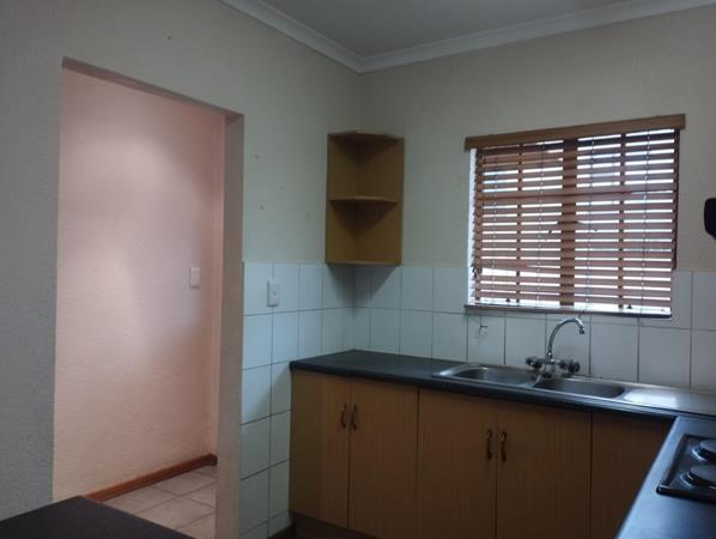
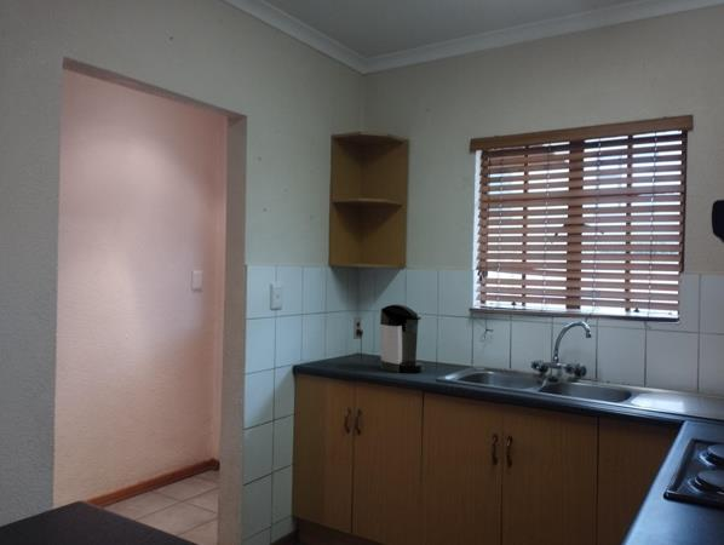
+ coffee maker (393, 338)
